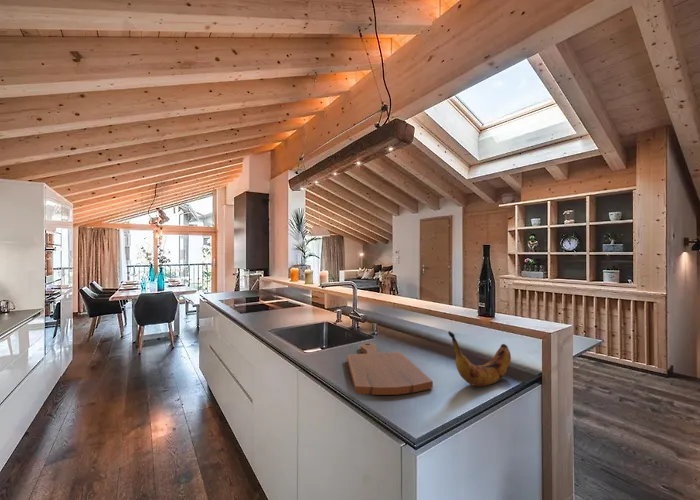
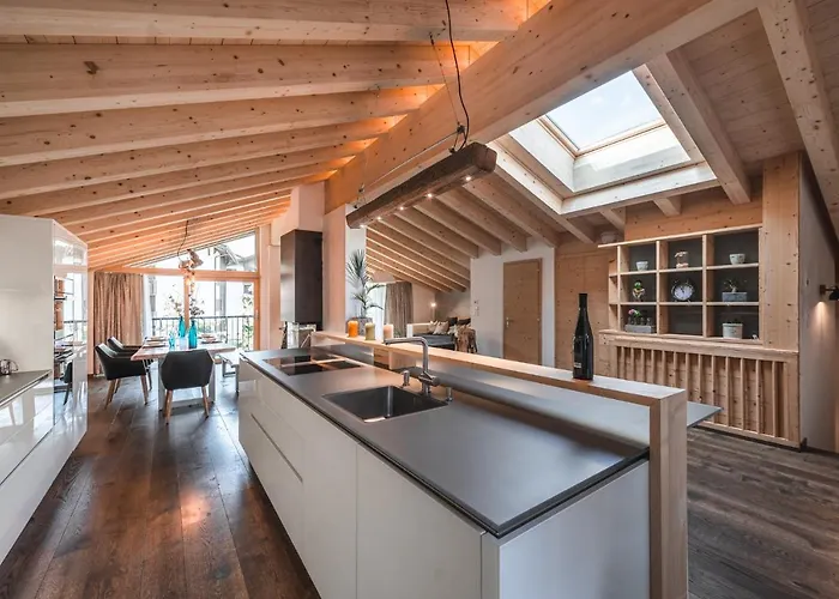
- cutting board (381, 367)
- banana (489, 361)
